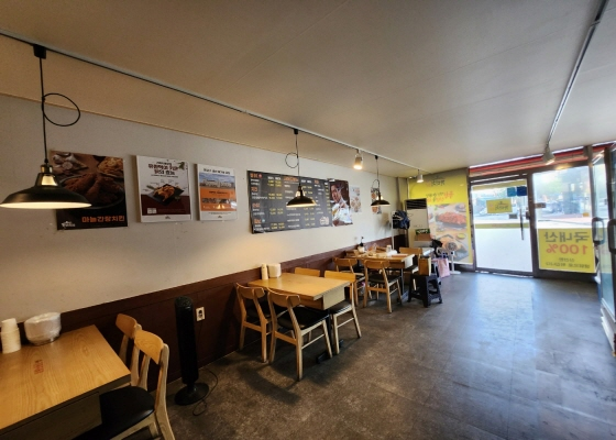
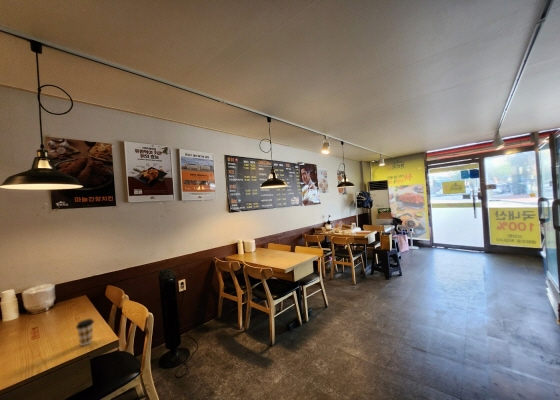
+ coffee cup (85, 332)
